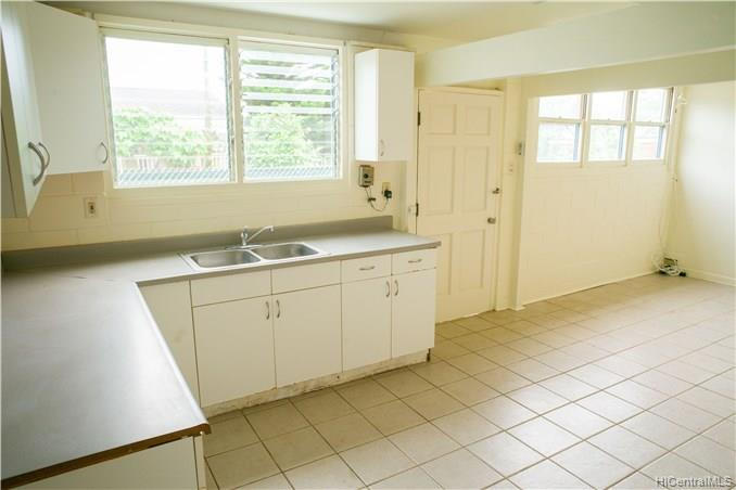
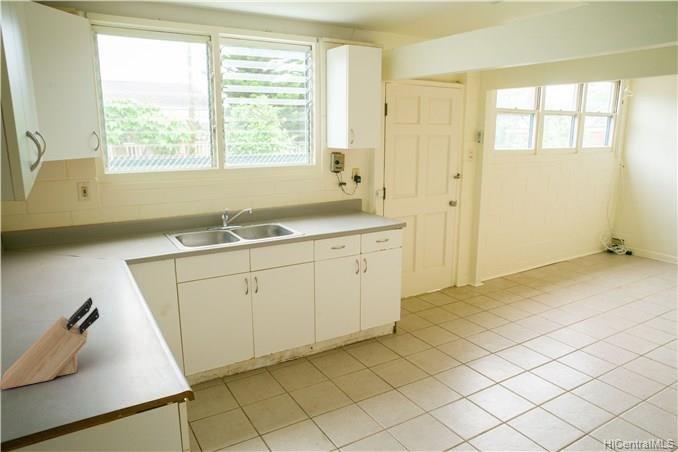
+ knife block (51, 339)
